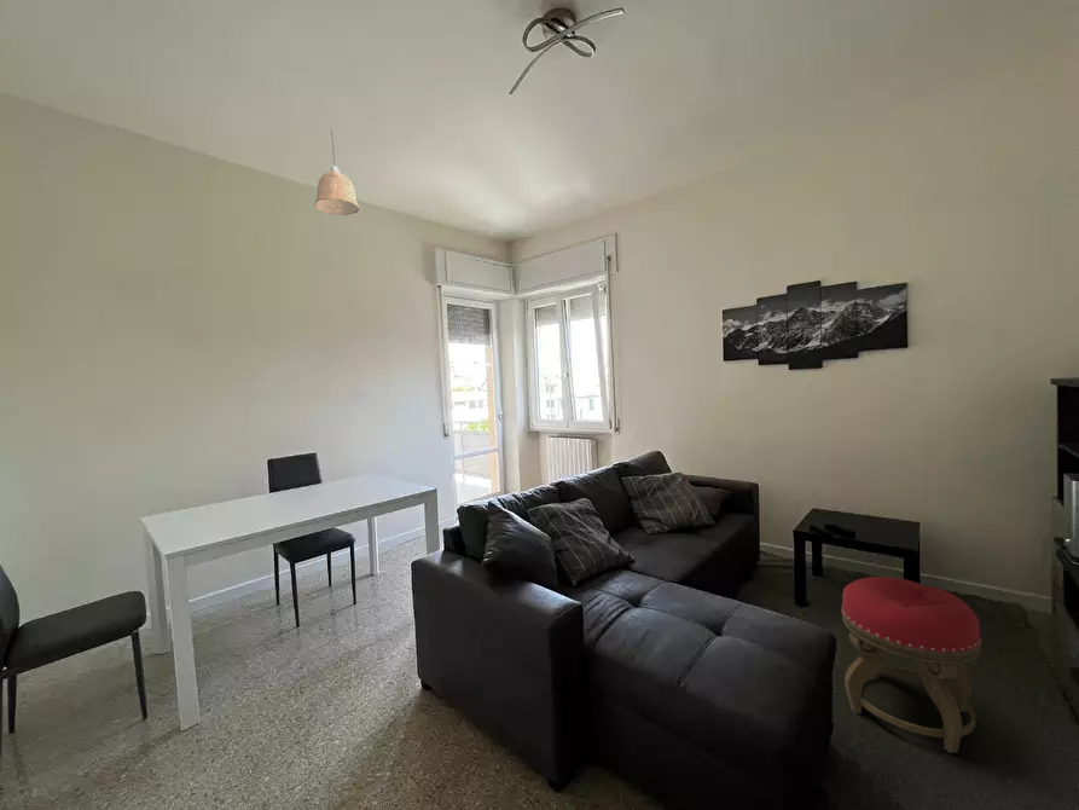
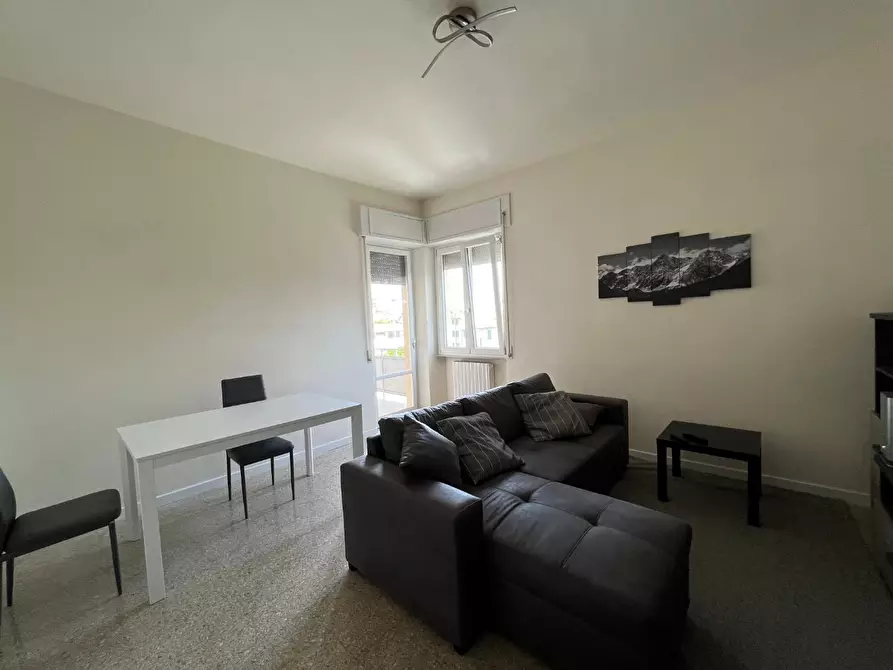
- stool (906, 652)
- pendant lamp (333, 168)
